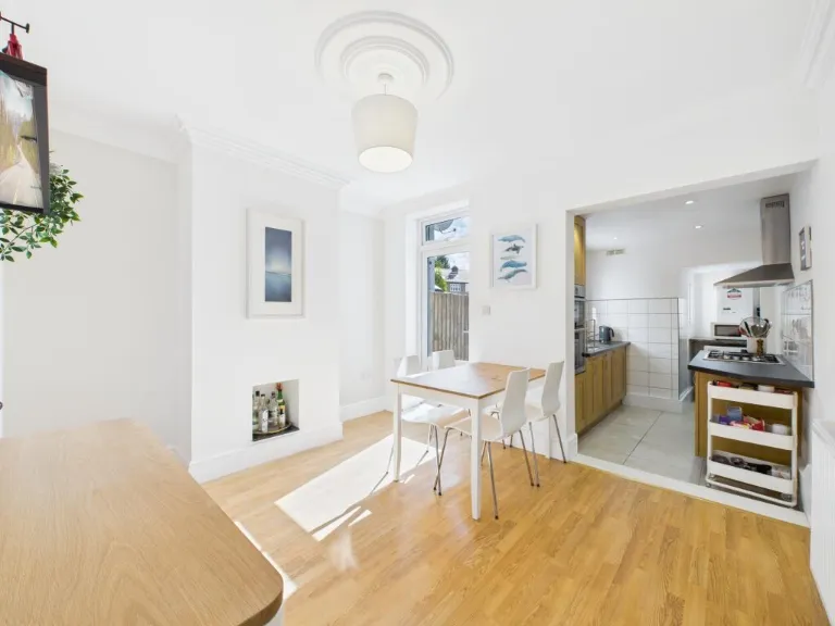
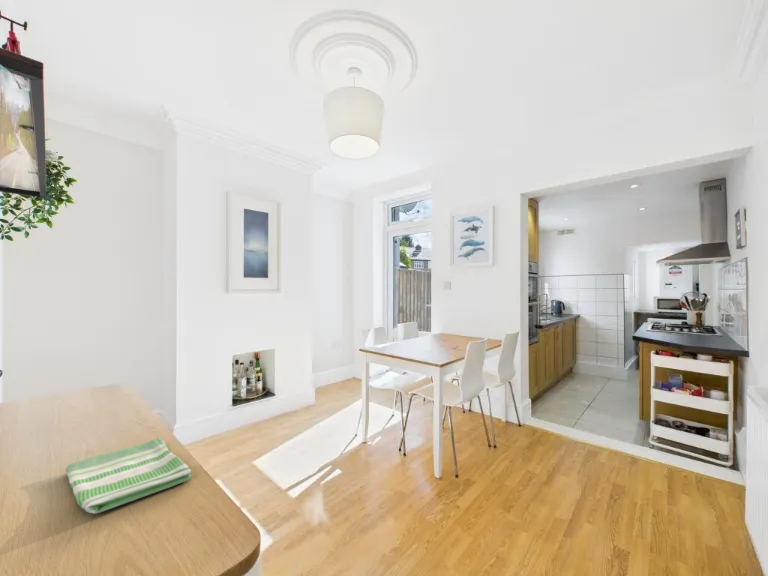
+ dish towel (129, 469)
